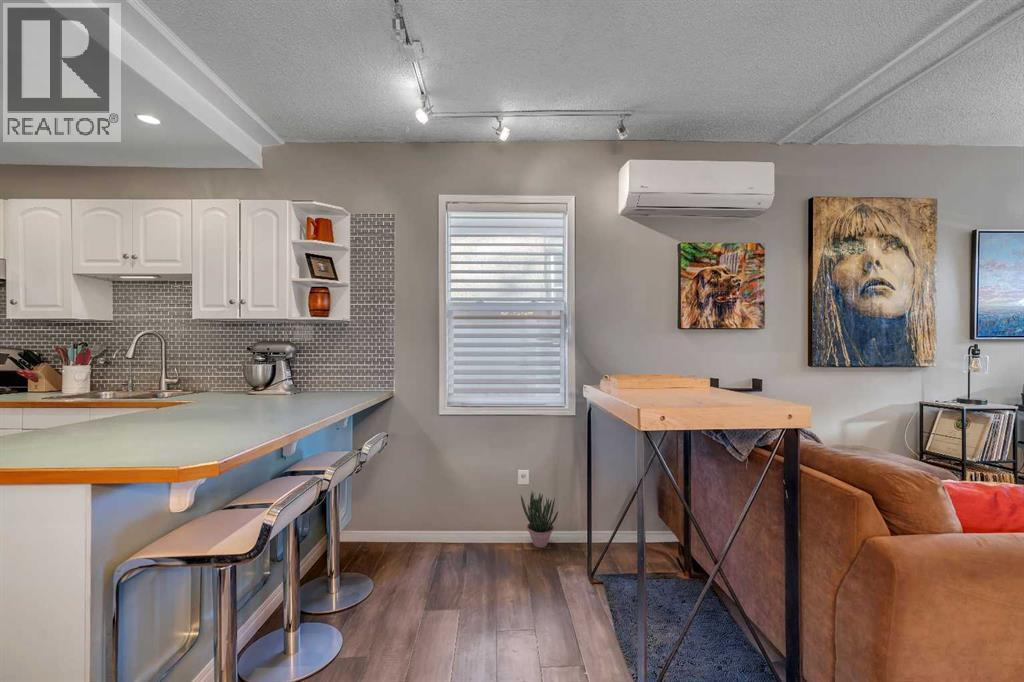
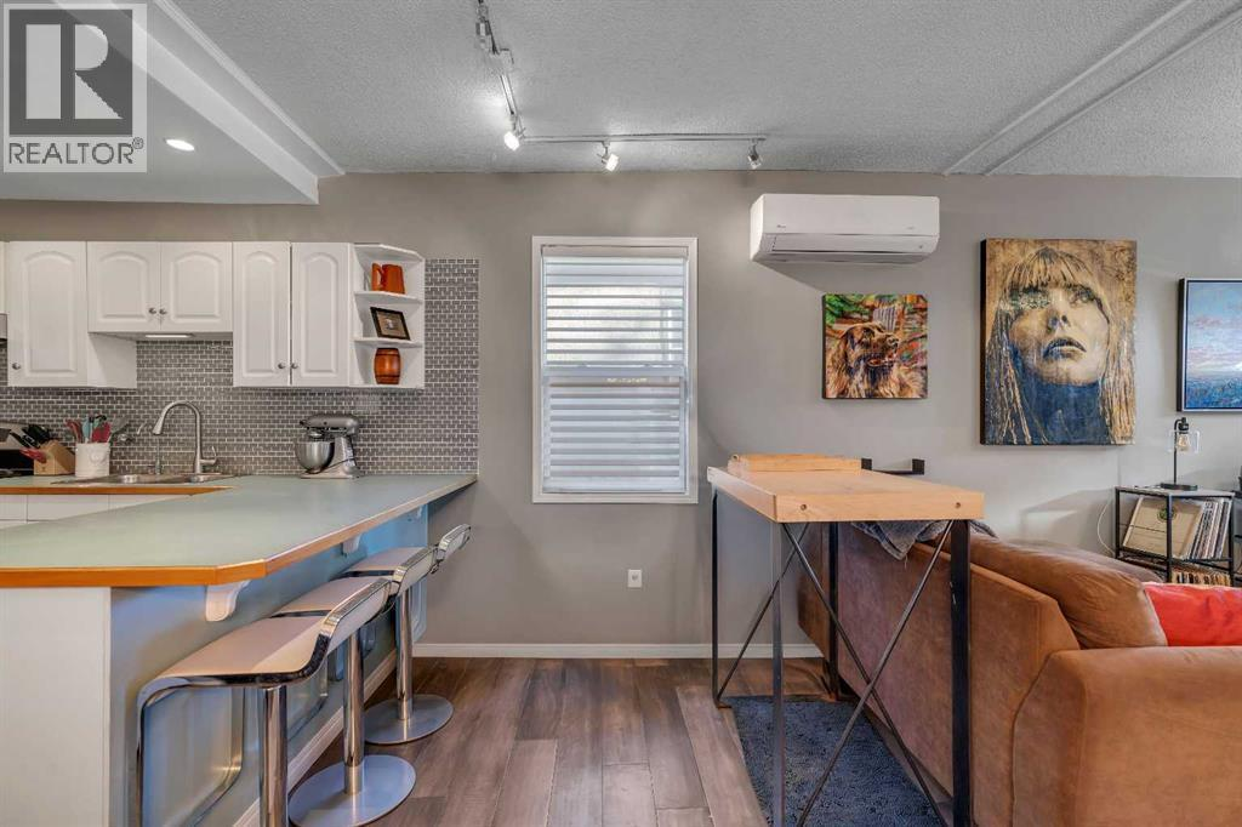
- potted plant (539, 518)
